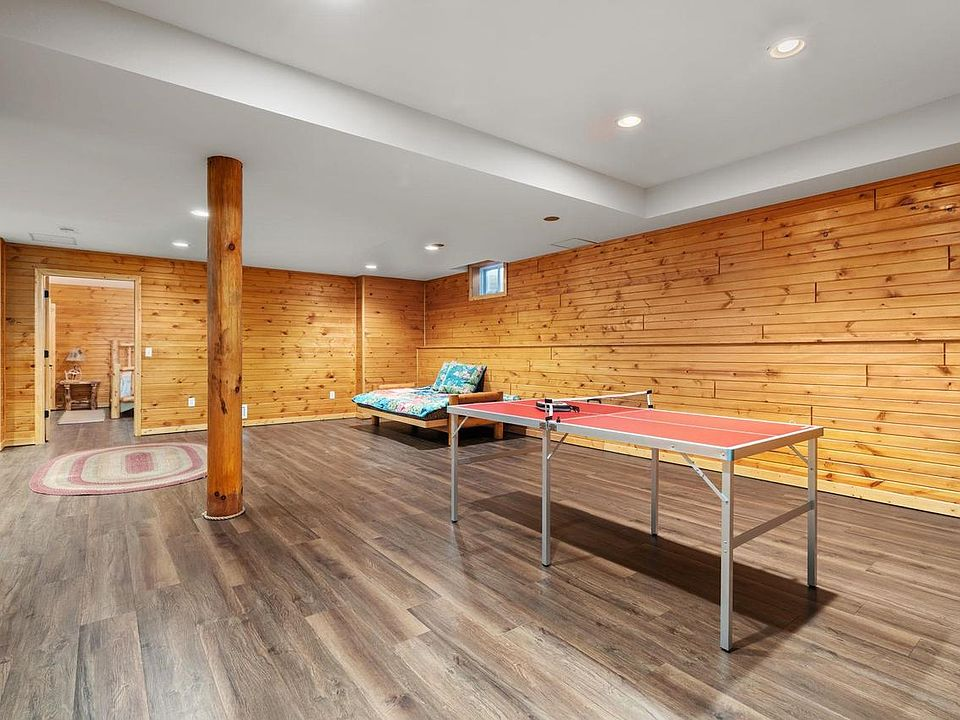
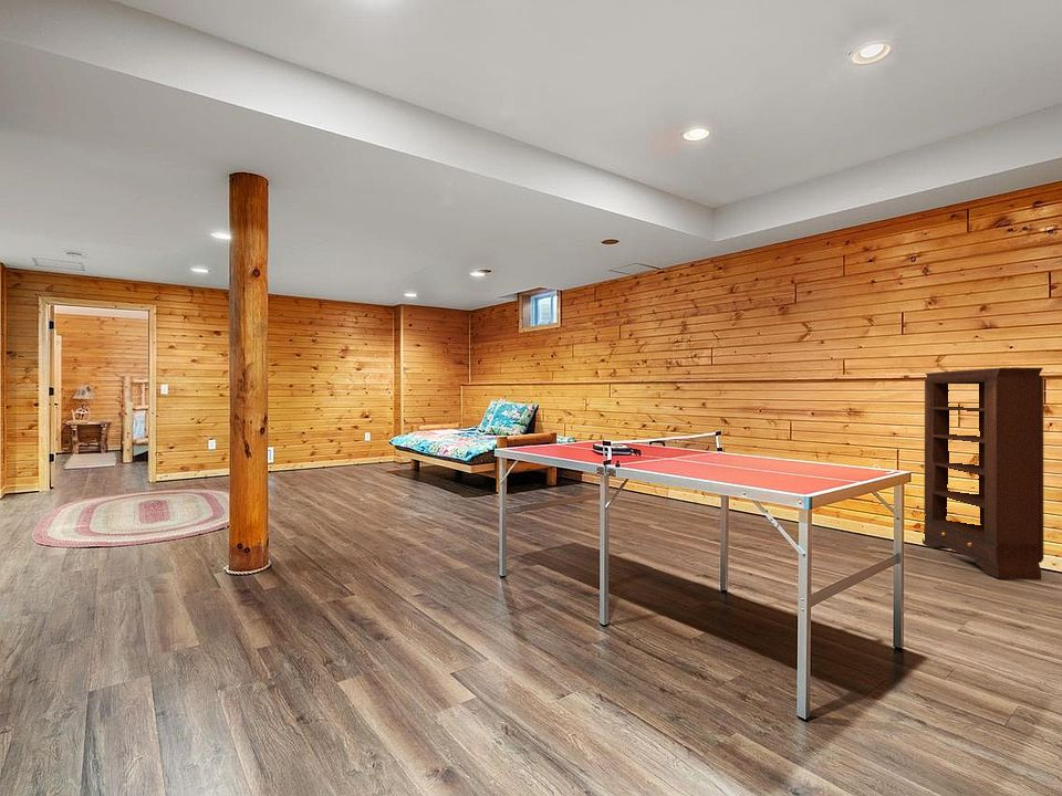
+ bookshelf (976, 465)
